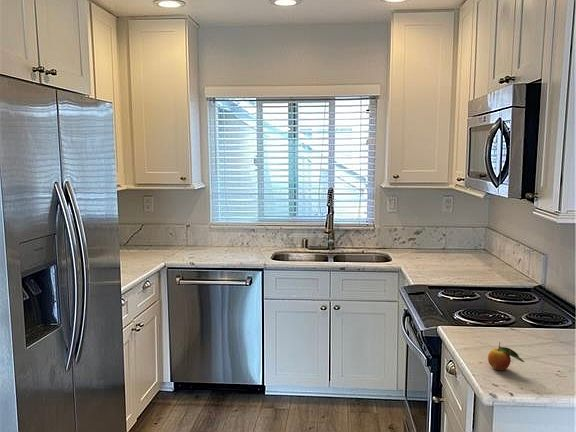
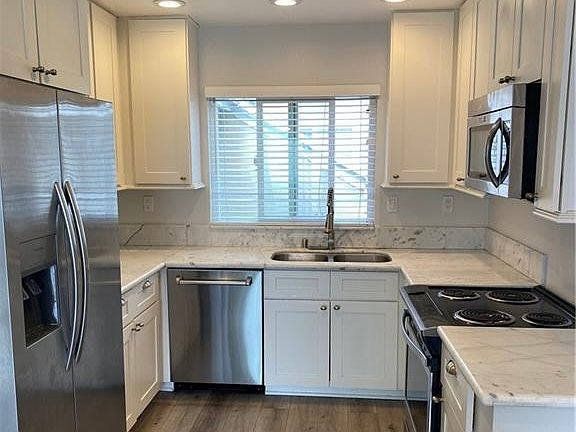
- fruit (506, 356)
